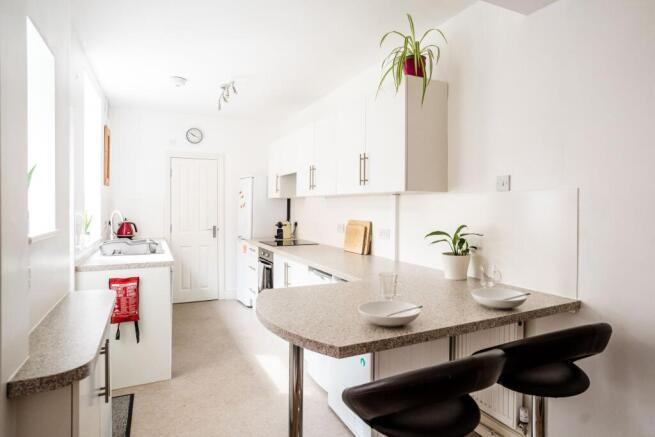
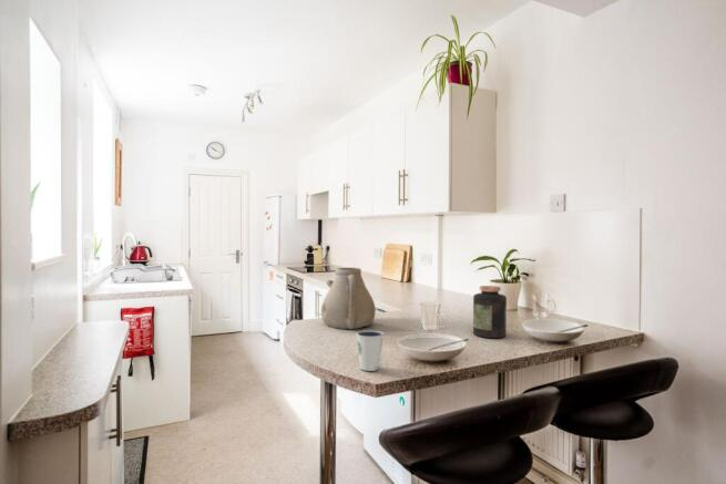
+ jar (489, 310)
+ dixie cup (369, 350)
+ teapot (349, 296)
